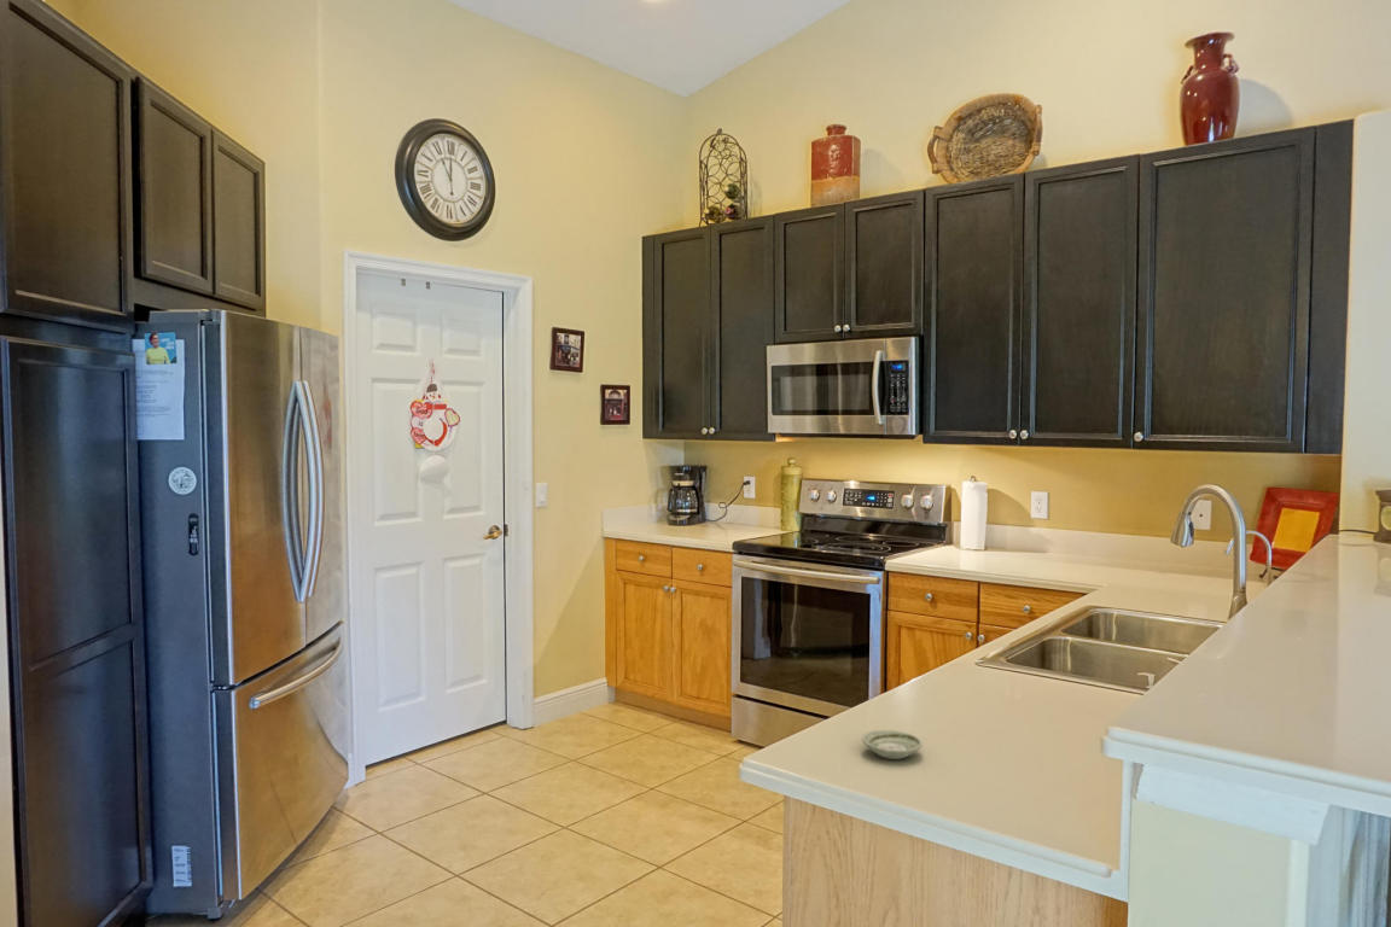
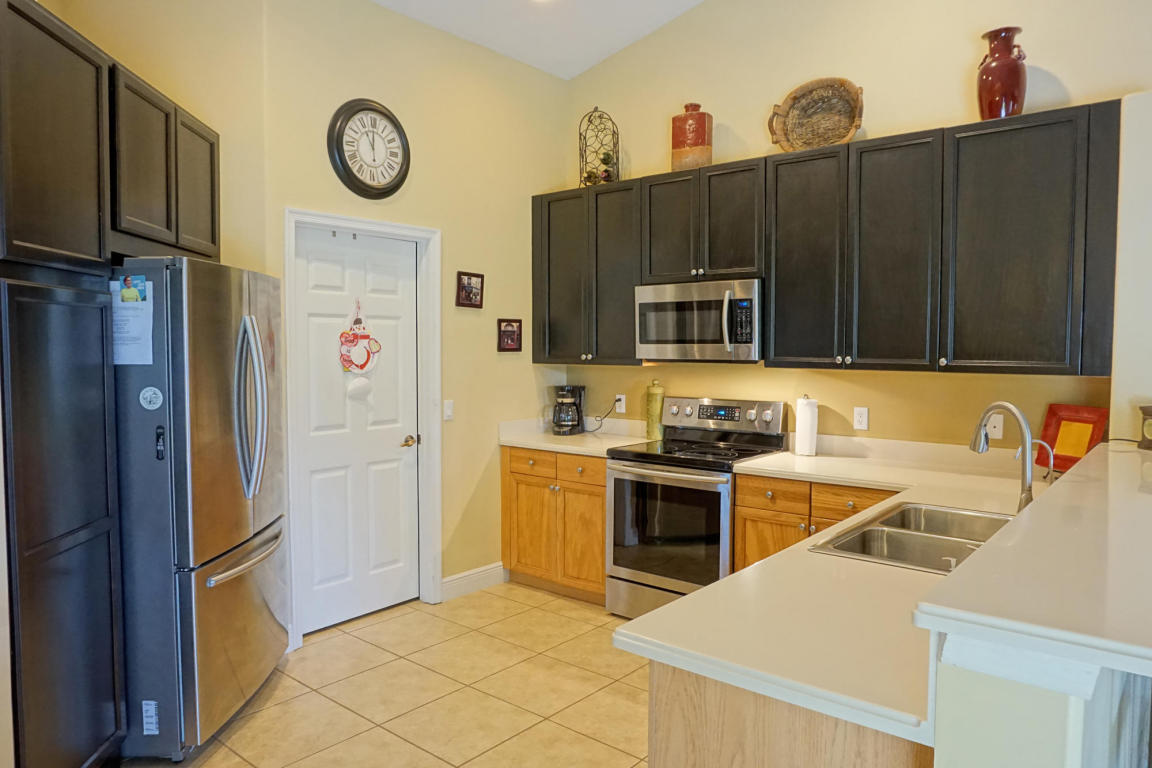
- saucer (891, 746)
